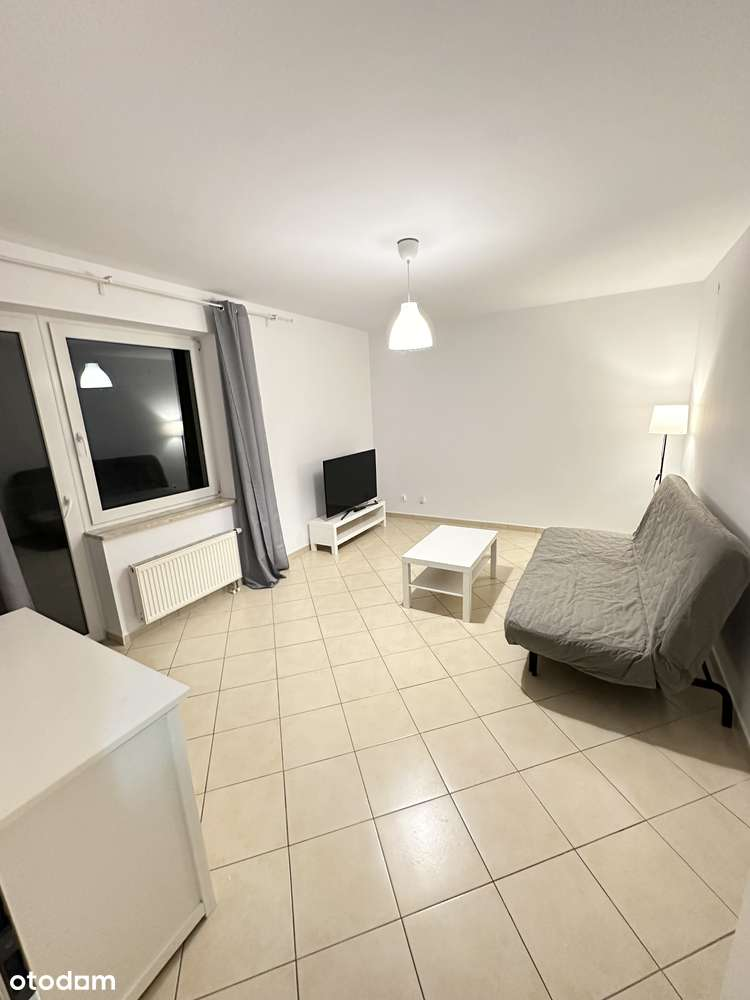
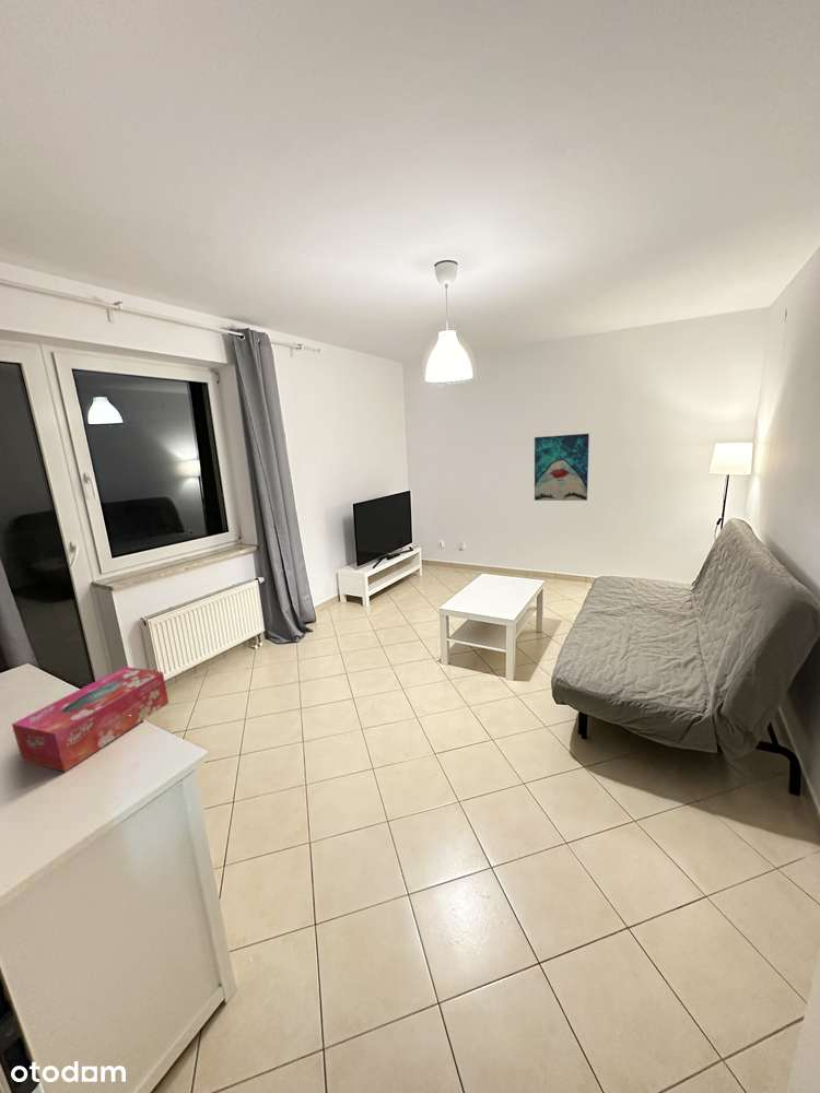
+ wall art (560, 468)
+ tissue box (98, 712)
